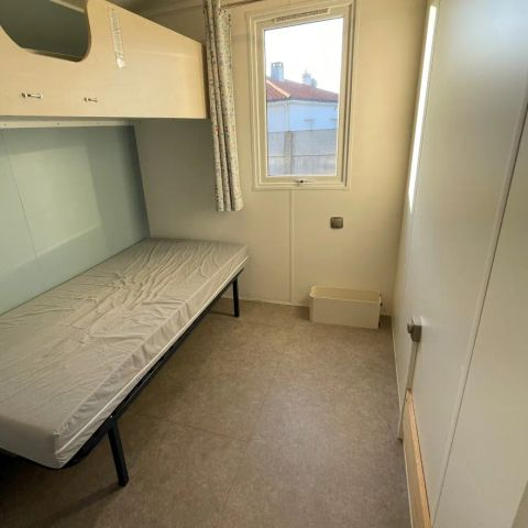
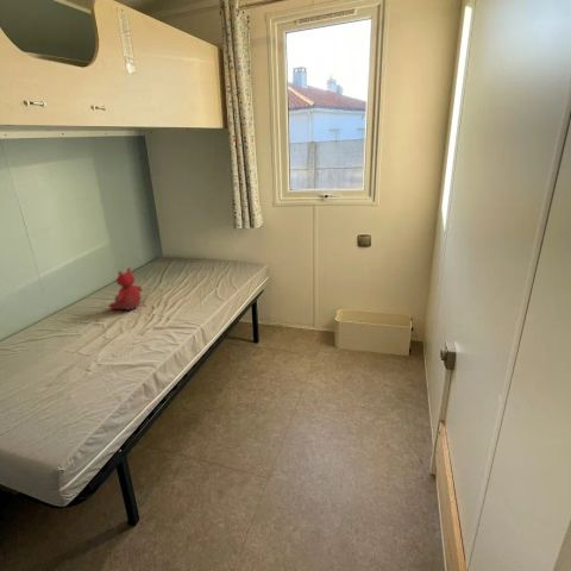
+ stuffed bear (123, 288)
